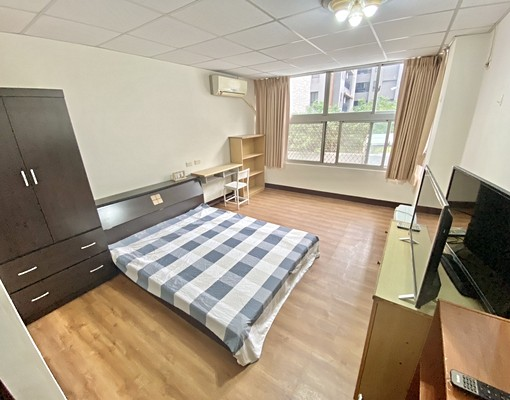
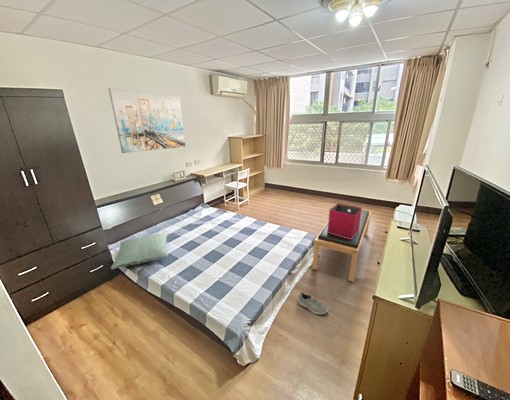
+ sneaker (312, 302)
+ pillow (143, 249)
+ storage bin (344, 220)
+ bench (343, 237)
+ wall art (153, 122)
